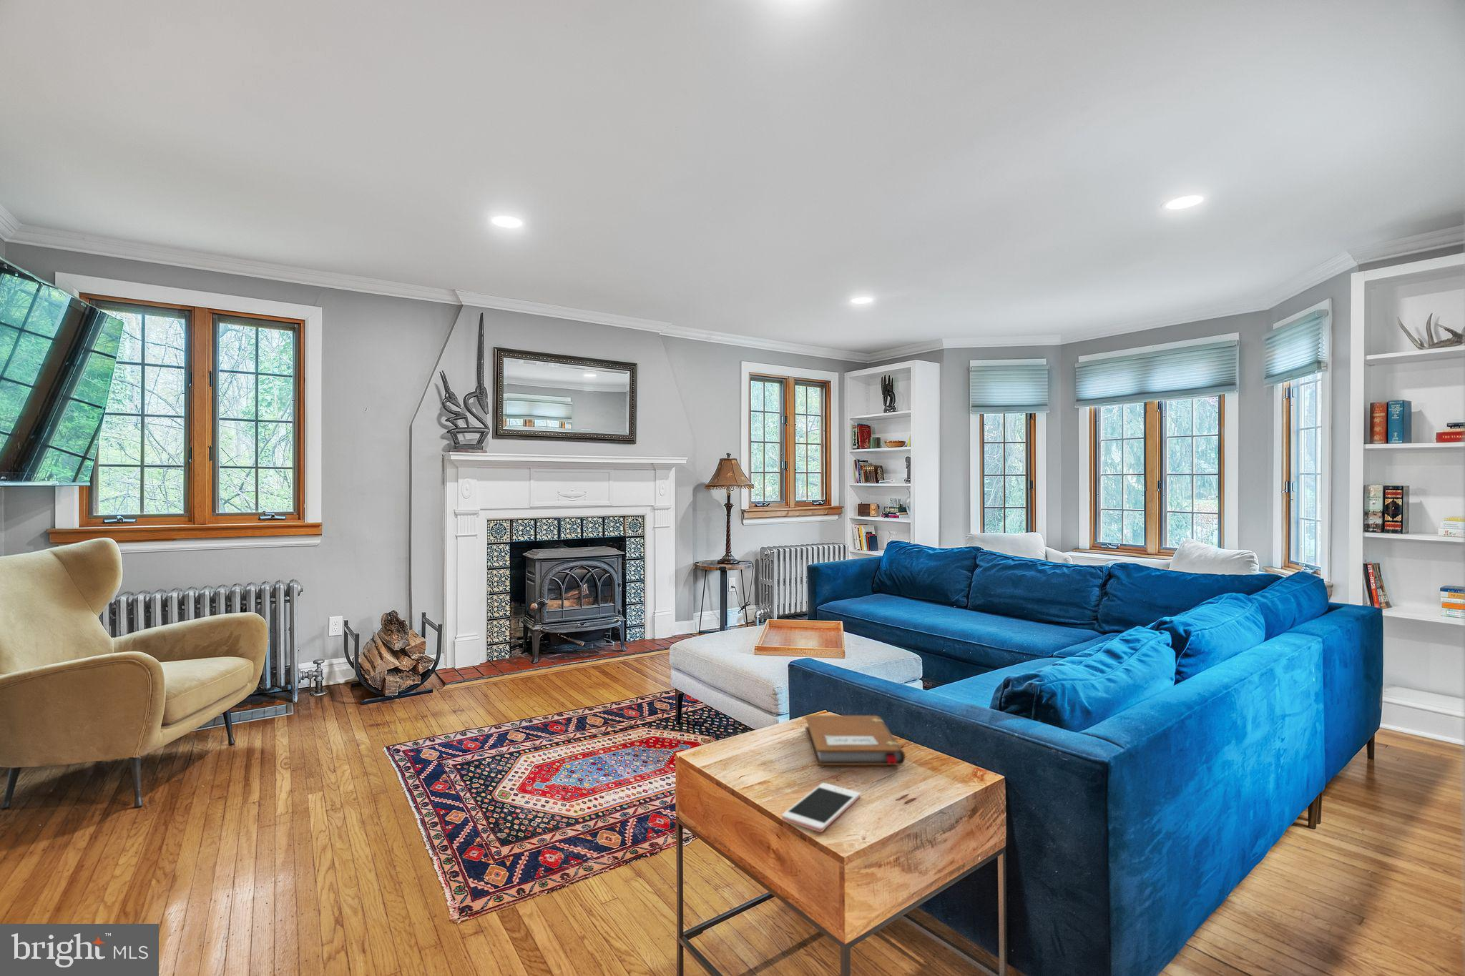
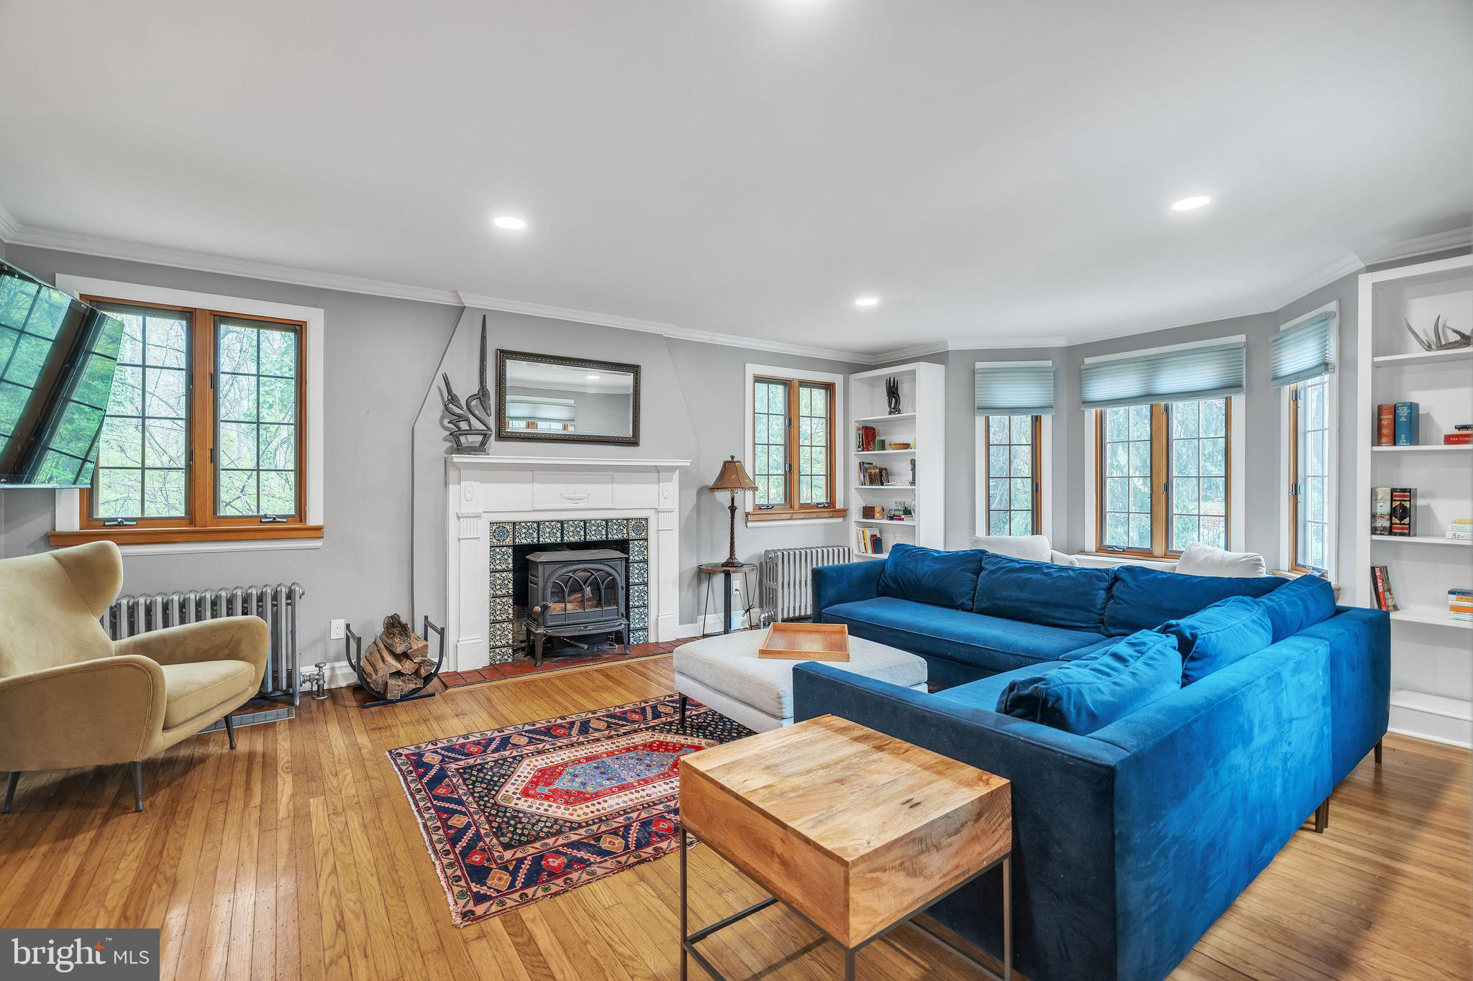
- cell phone (822, 805)
- notebook (852, 740)
